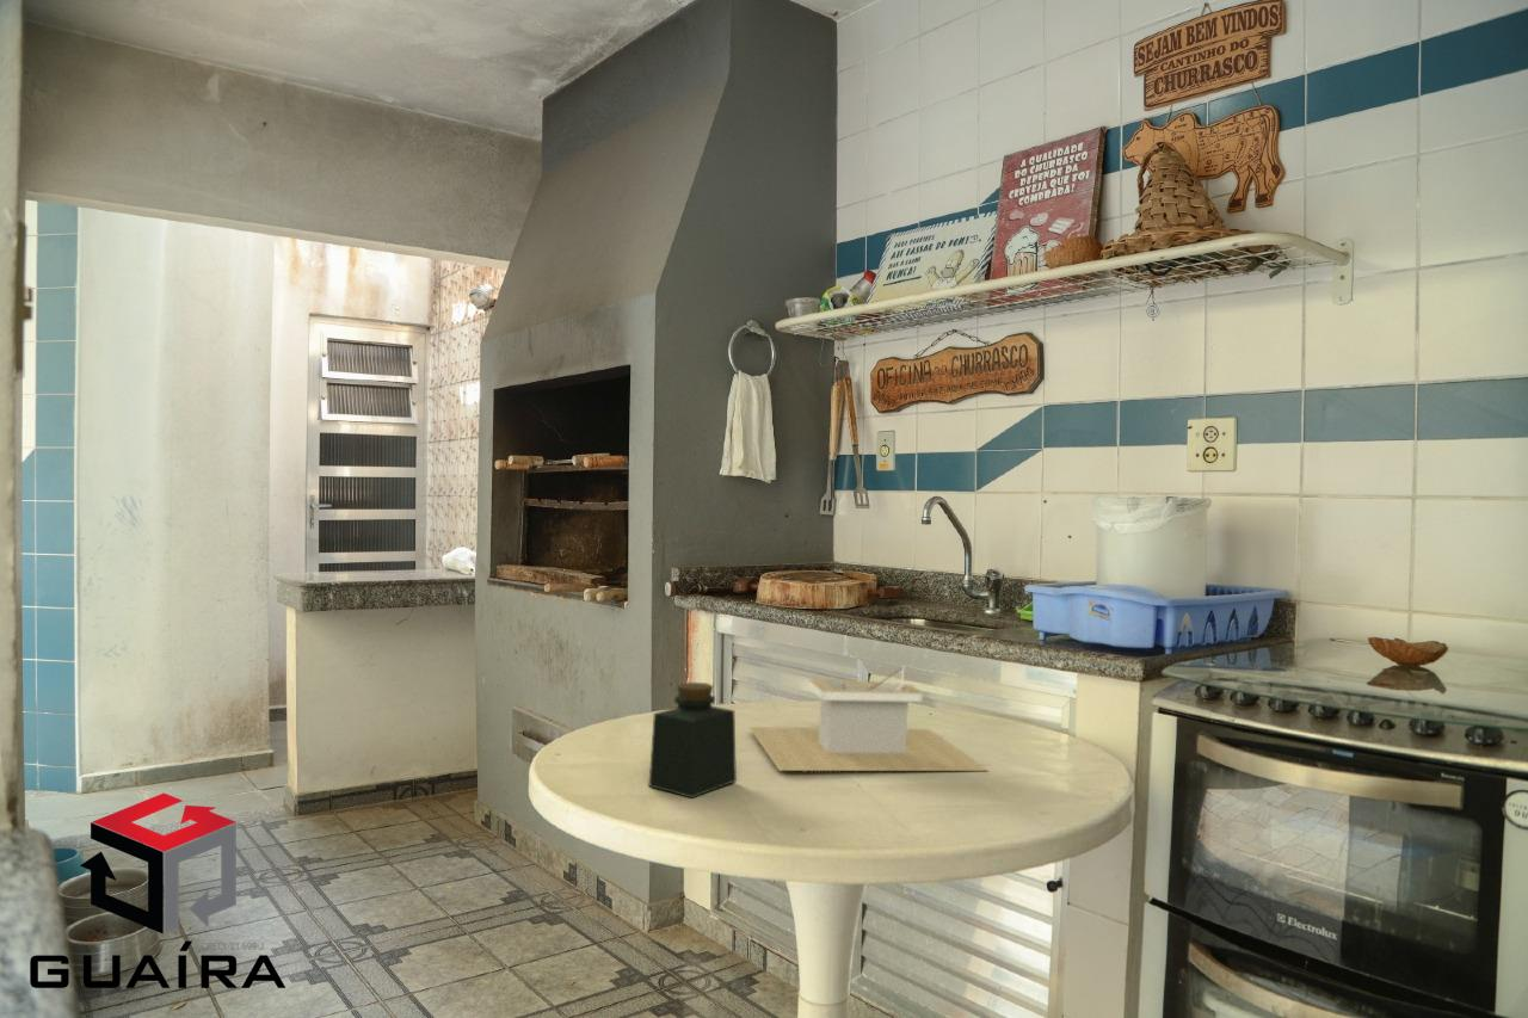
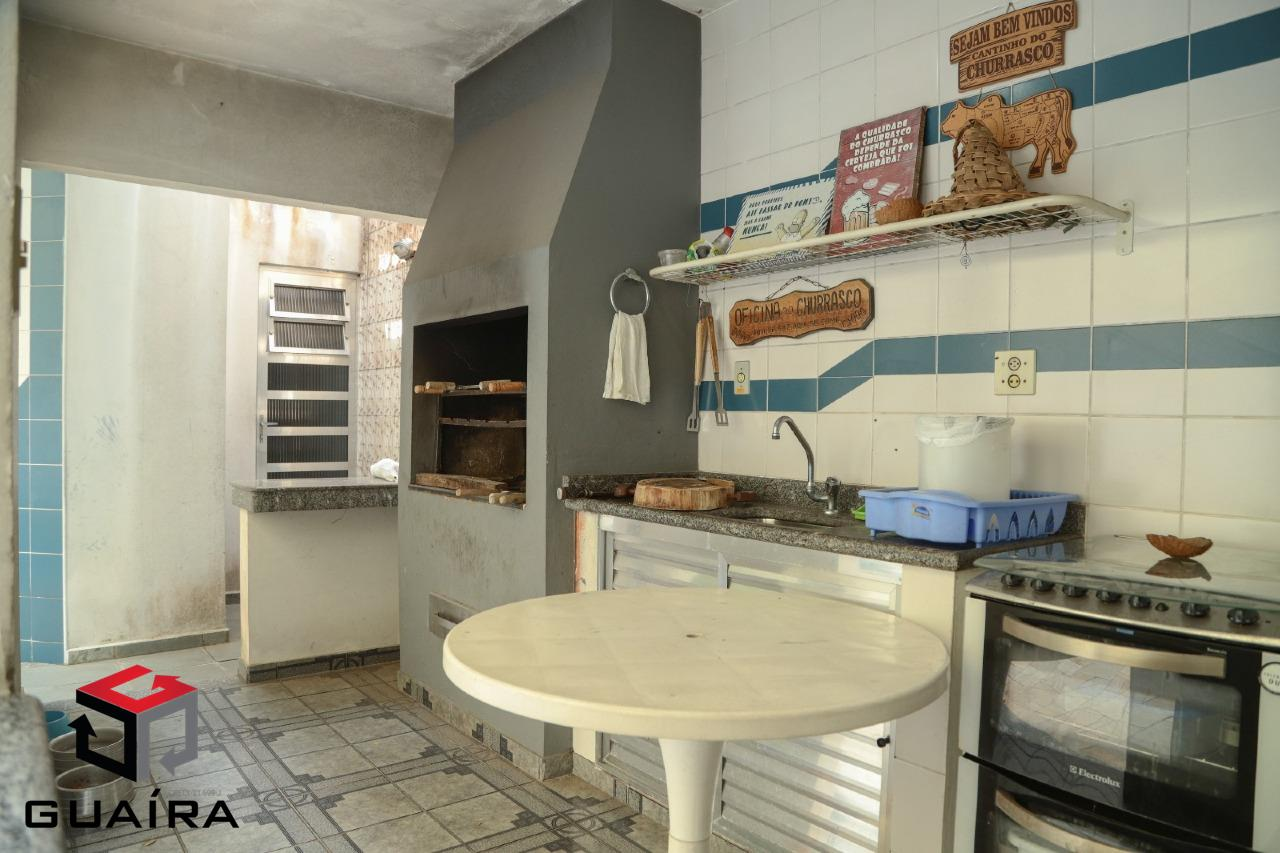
- architectural model (862, 709)
- bottle (694, 734)
